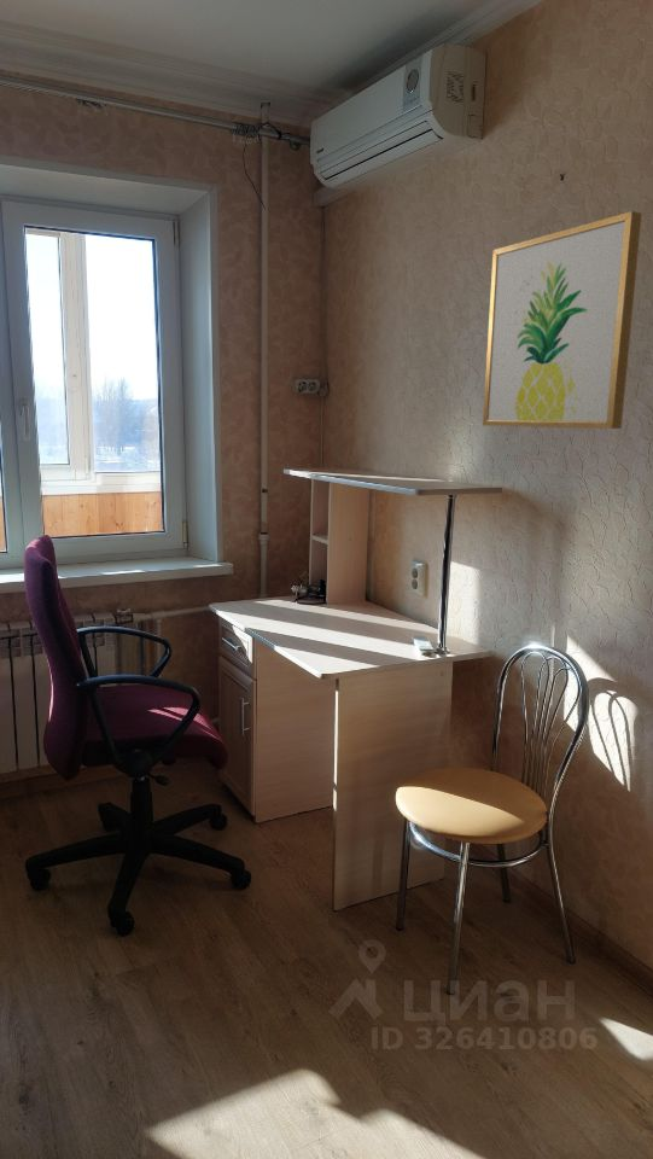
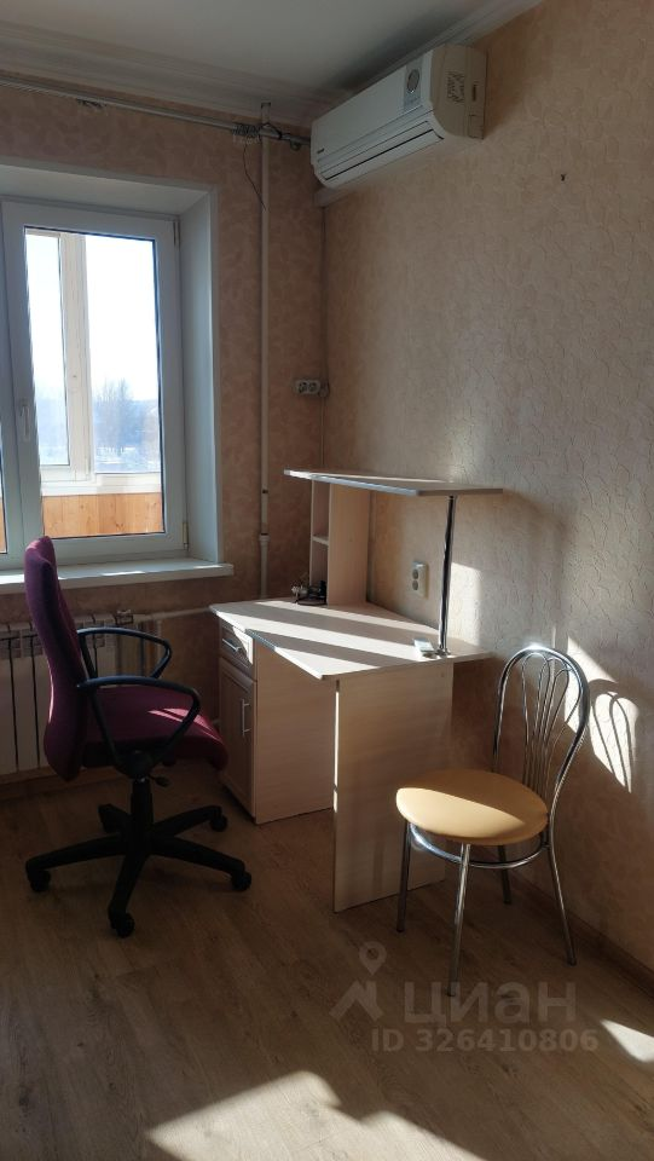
- wall art (552, 332)
